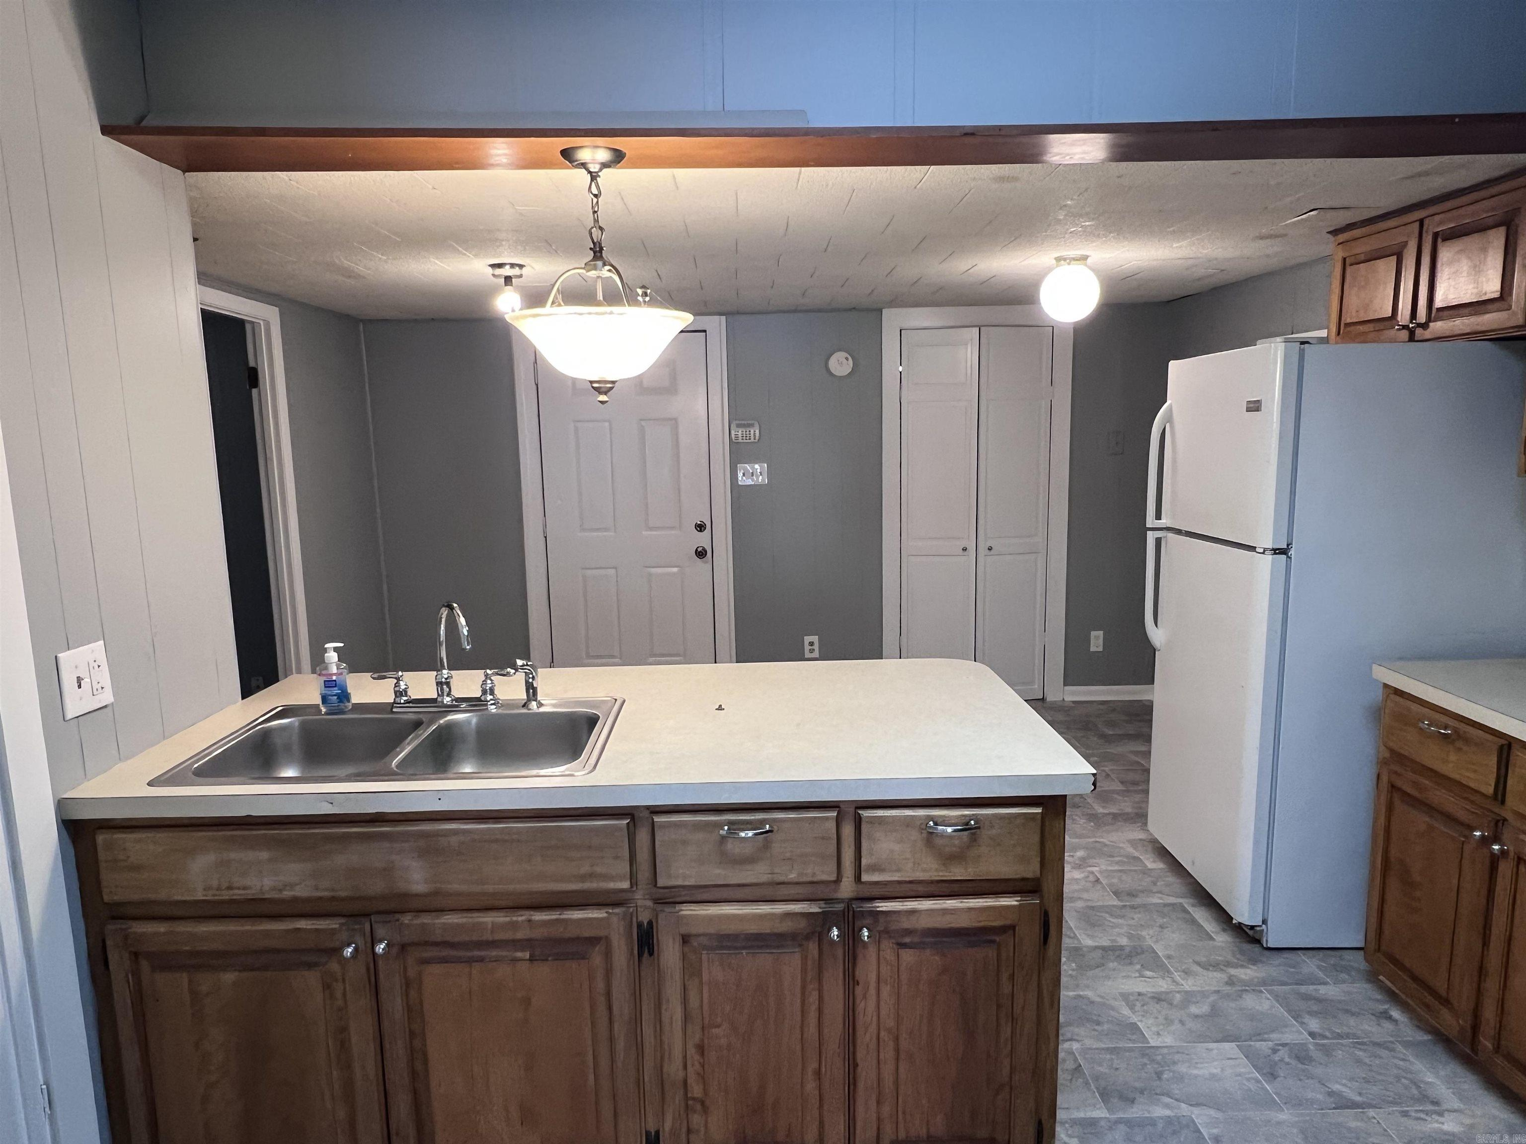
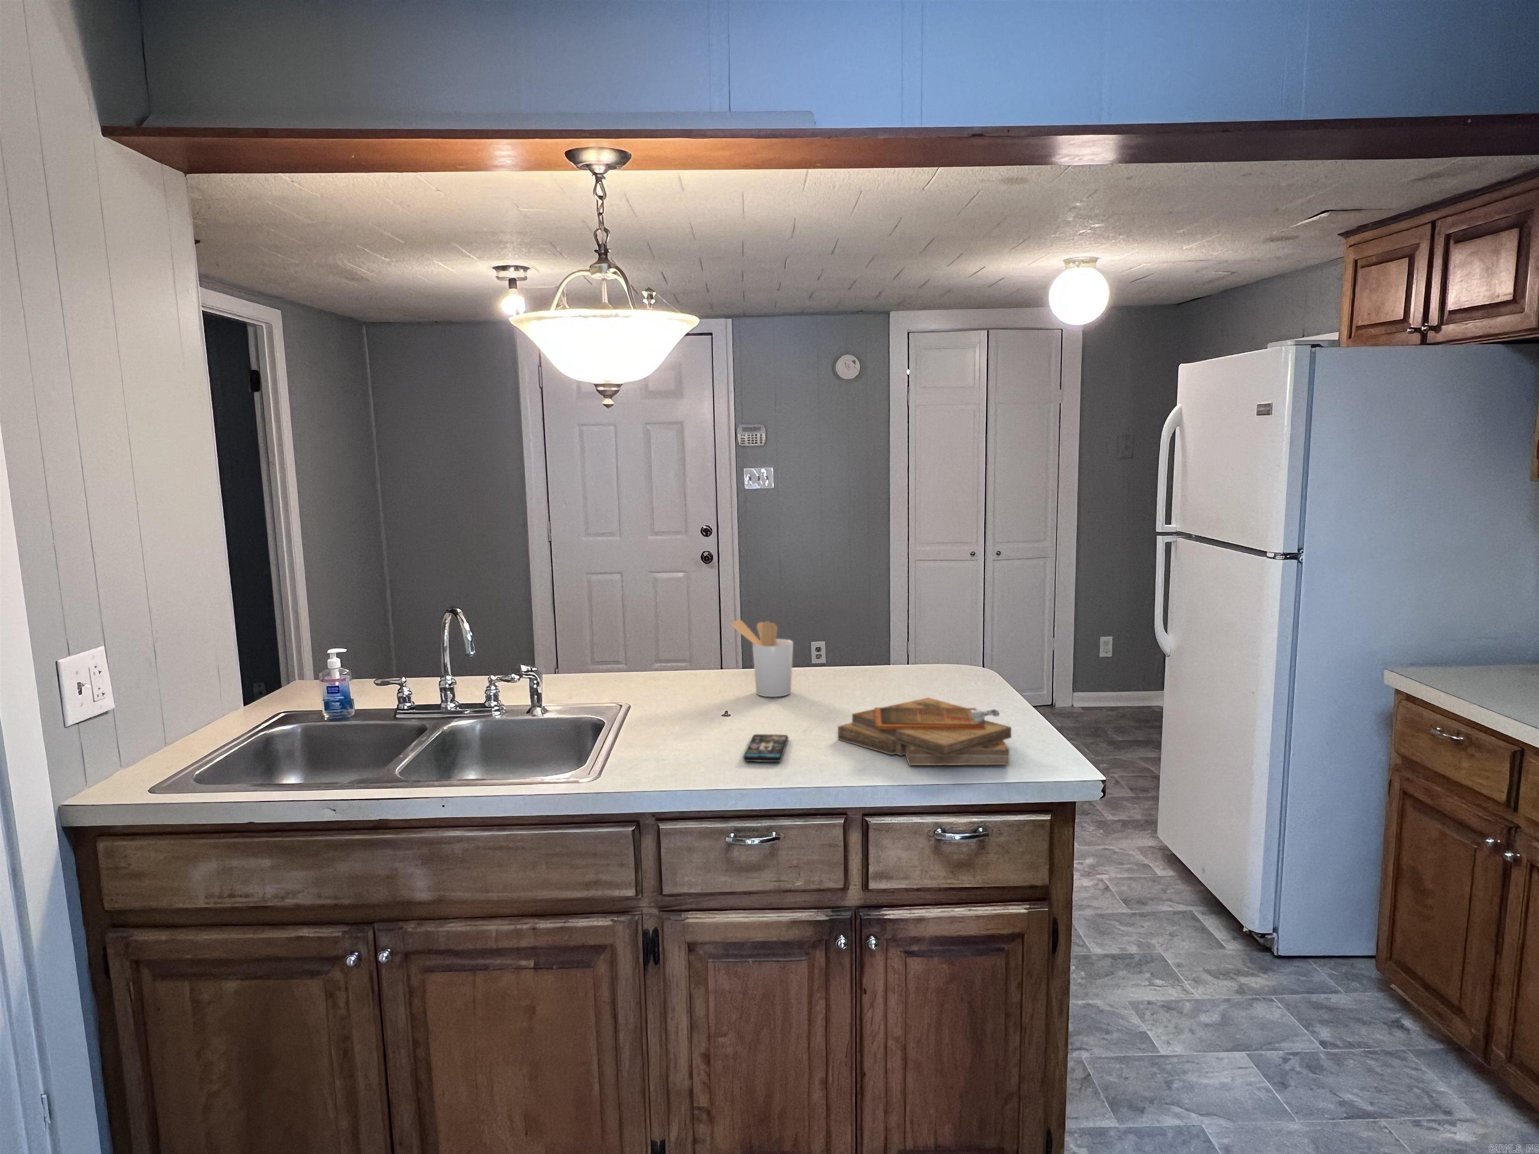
+ utensil holder (762, 655)
+ smartphone (766, 747)
+ clipboard (921, 726)
